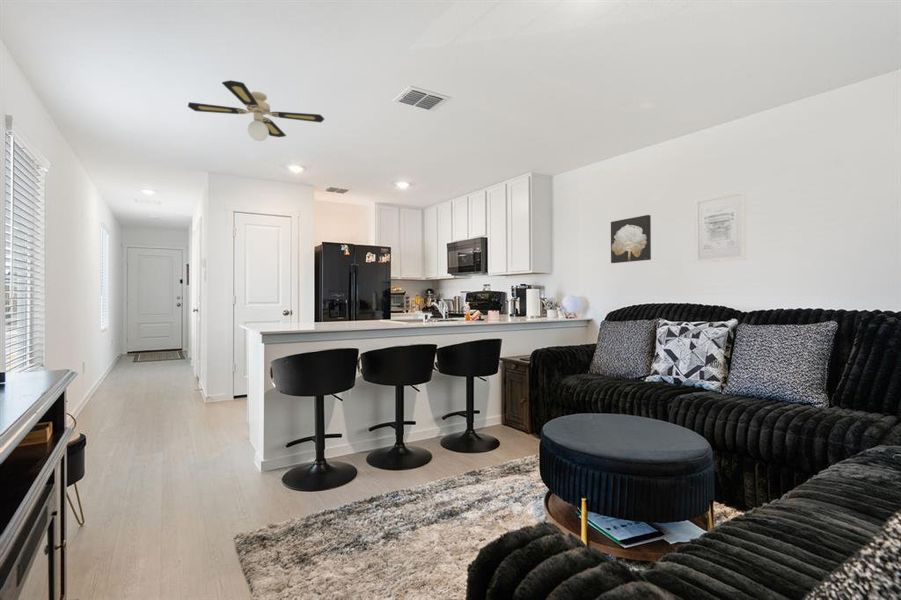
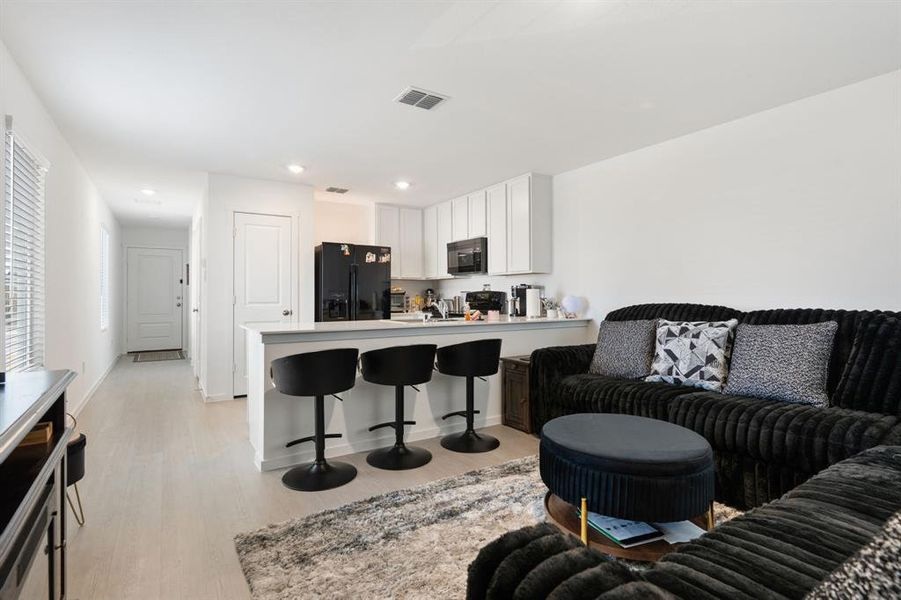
- wall art (630, 240)
- ceiling fan (258, 118)
- wall art (719, 228)
